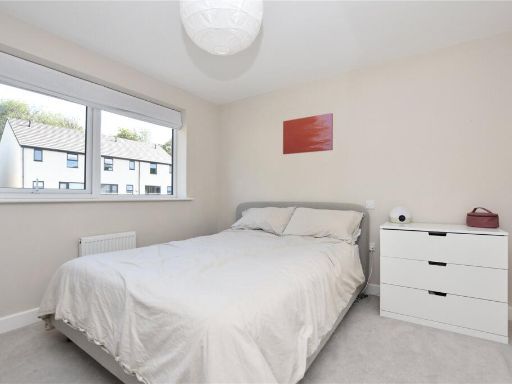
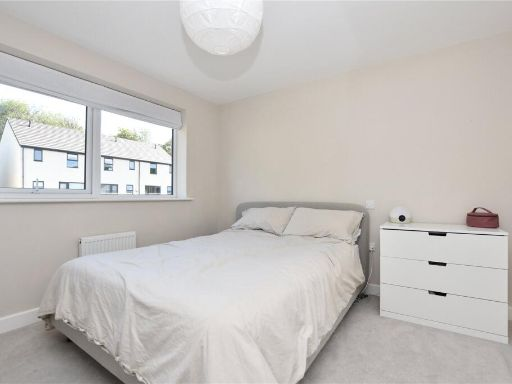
- wall art (306, 134)
